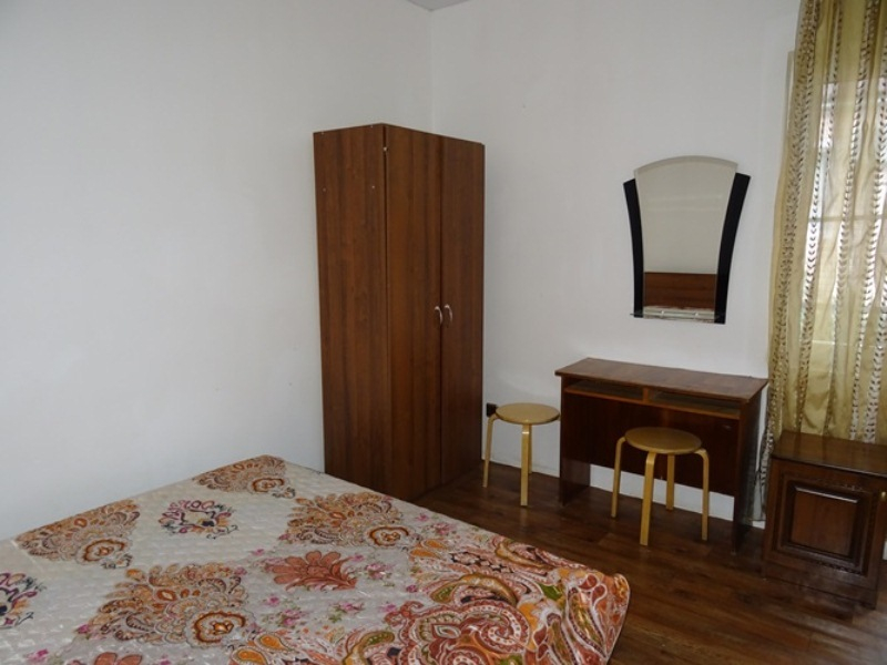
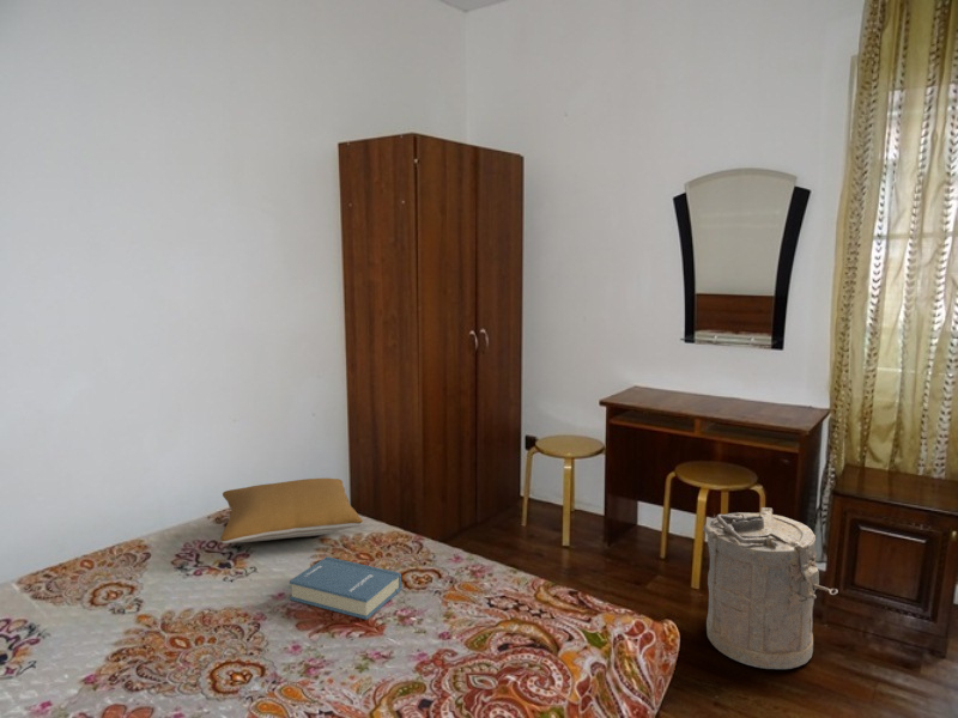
+ pillow (287, 509)
+ laundry hamper (763, 578)
+ hardback book (346, 585)
